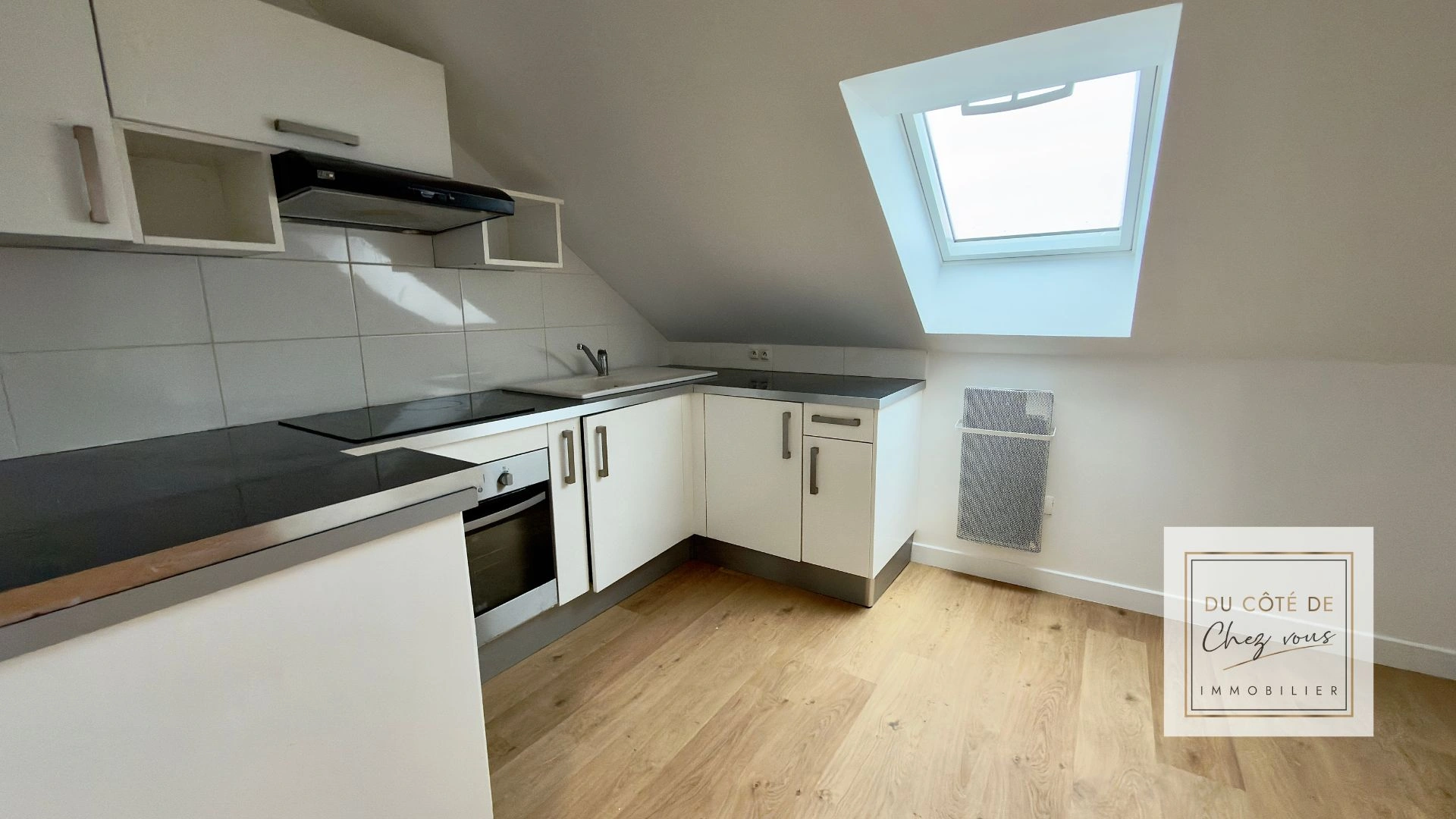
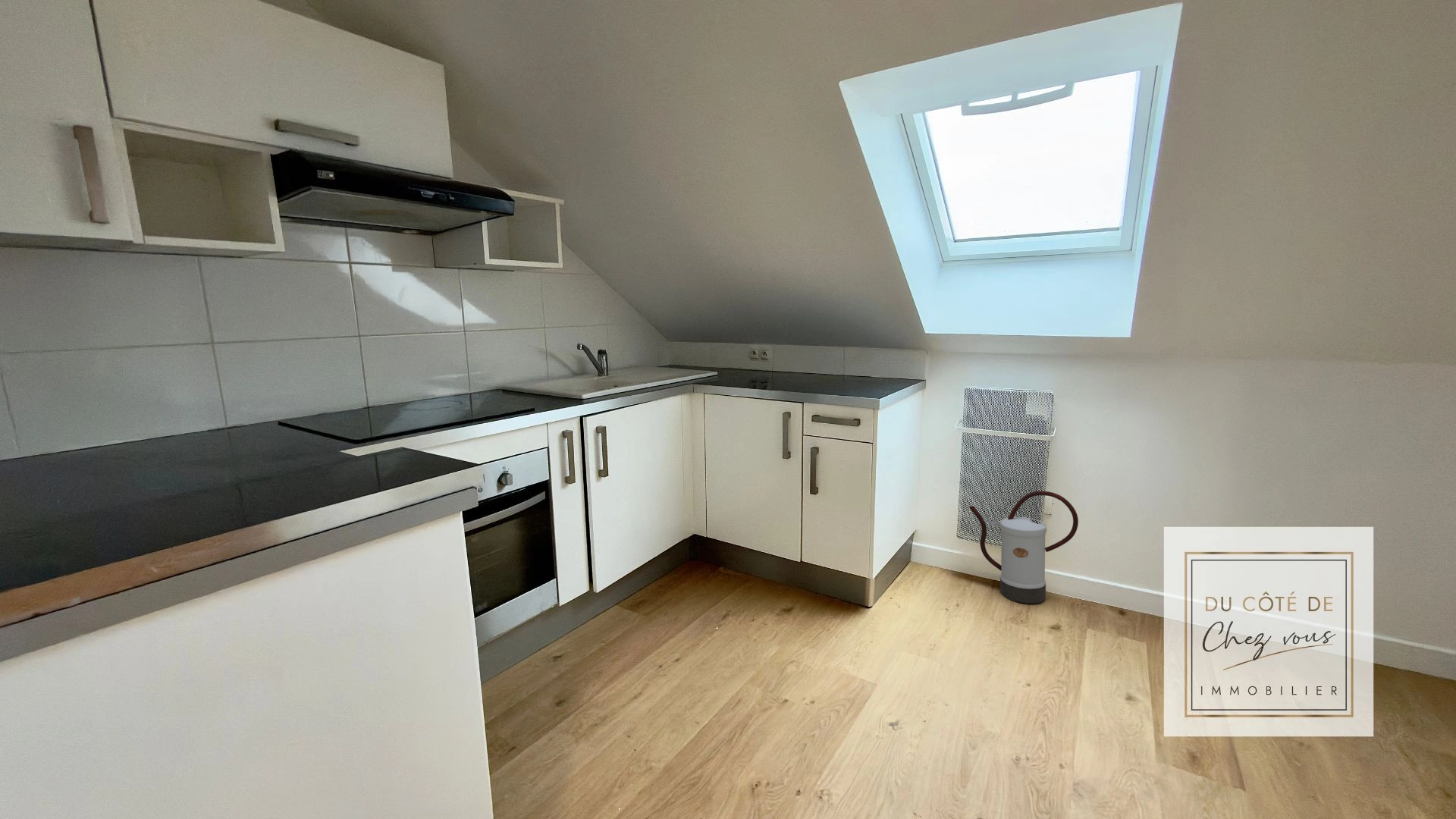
+ watering can (1021, 541)
